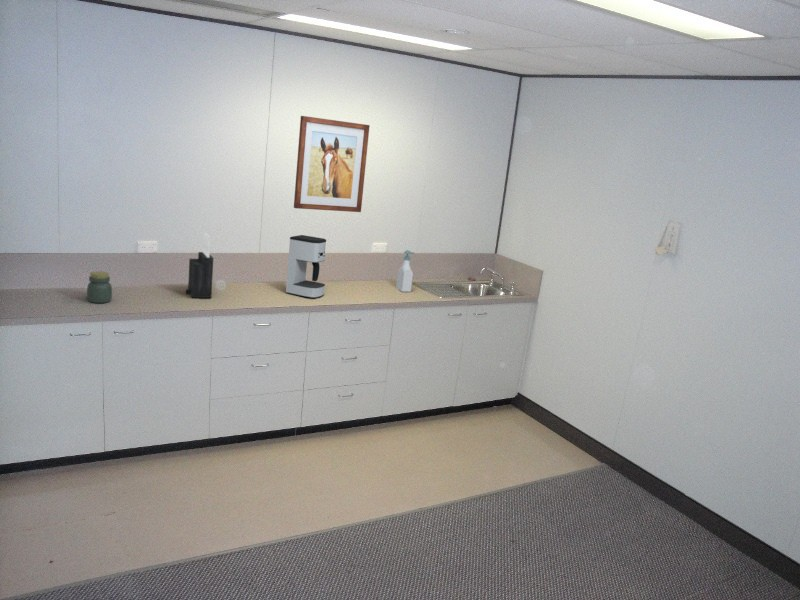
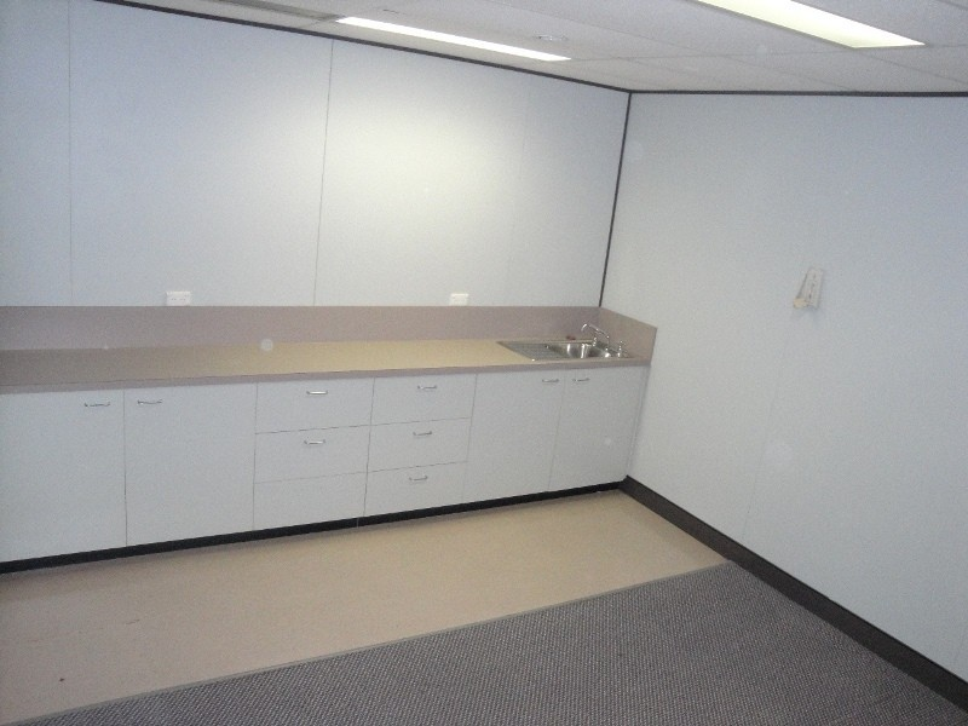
- coffee maker (312, 264)
- wall art (332, 165)
- knife block (198, 264)
- soap bottle (406, 270)
- jar (99, 286)
